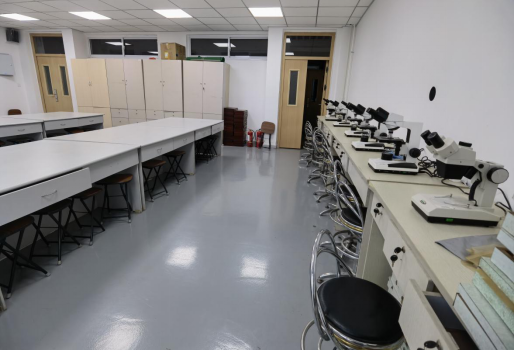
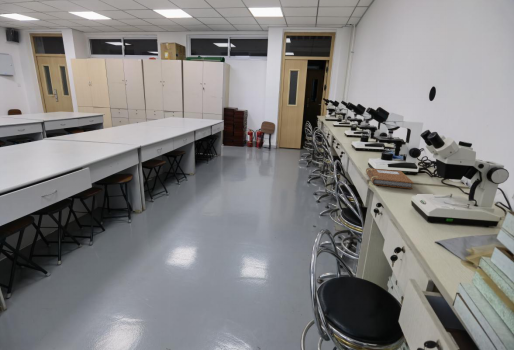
+ notebook (387, 177)
